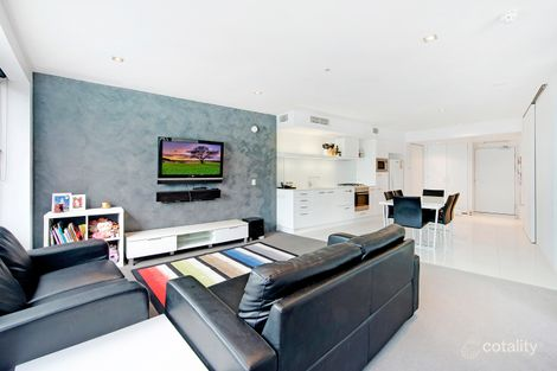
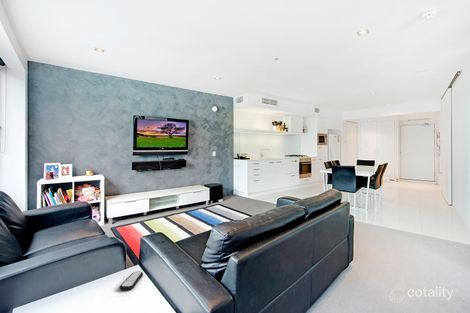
+ remote control (132, 279)
